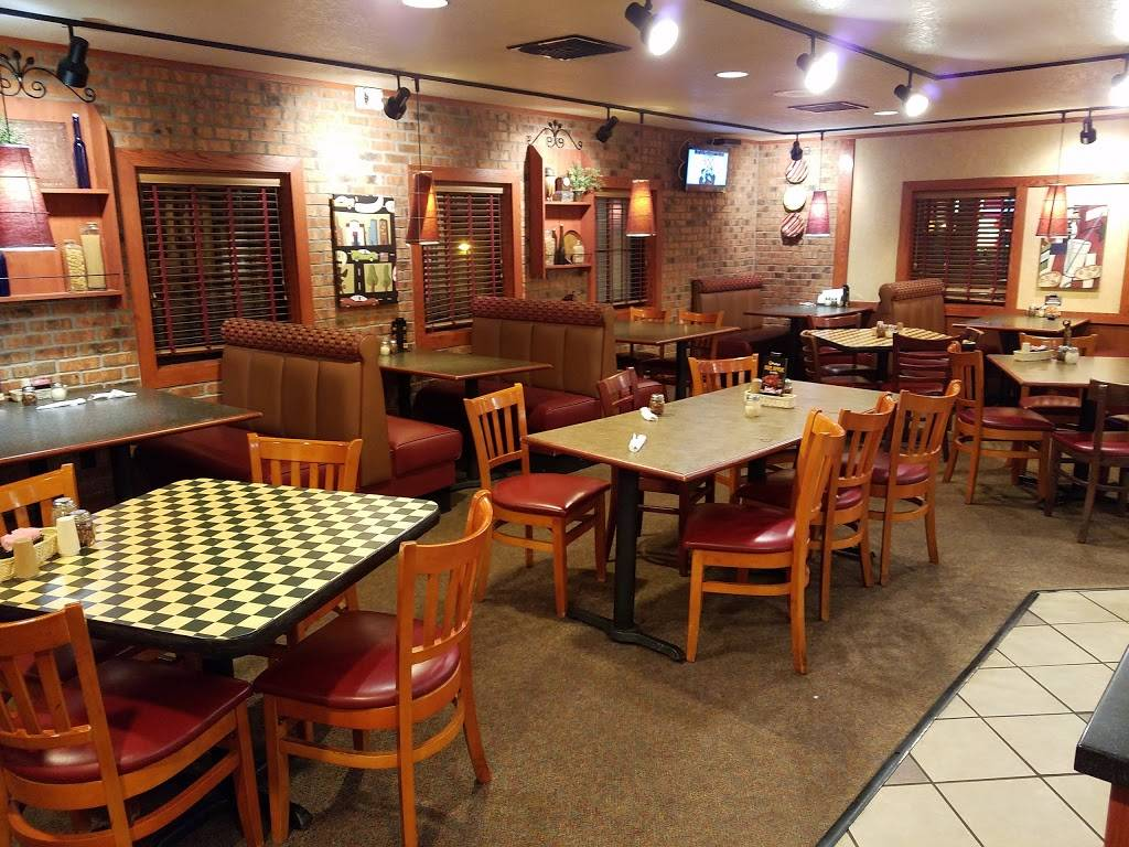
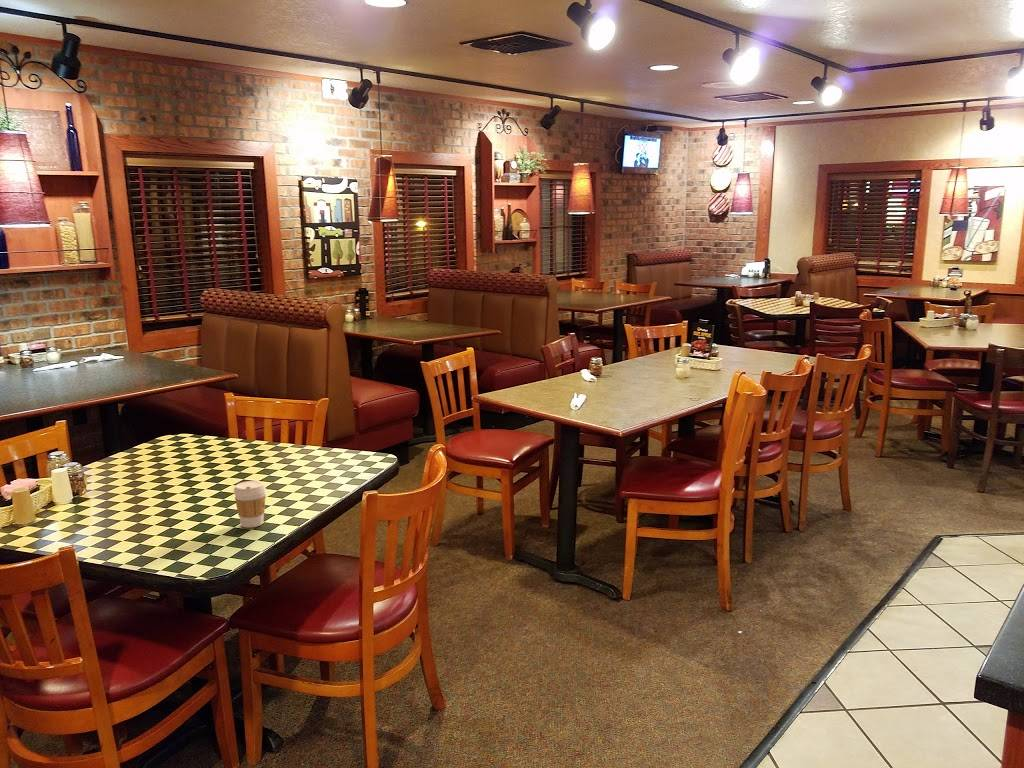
+ coffee cup (250, 503)
